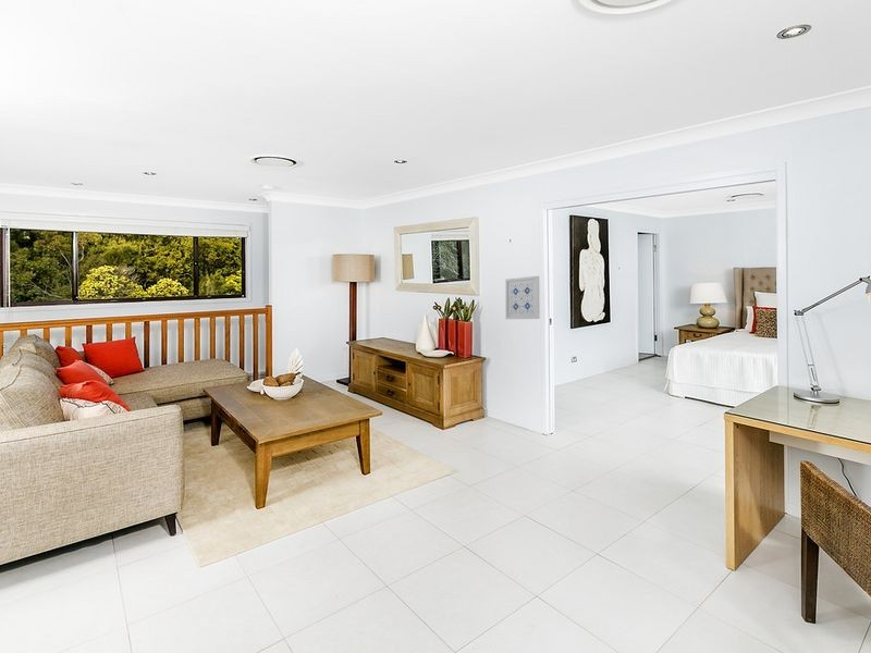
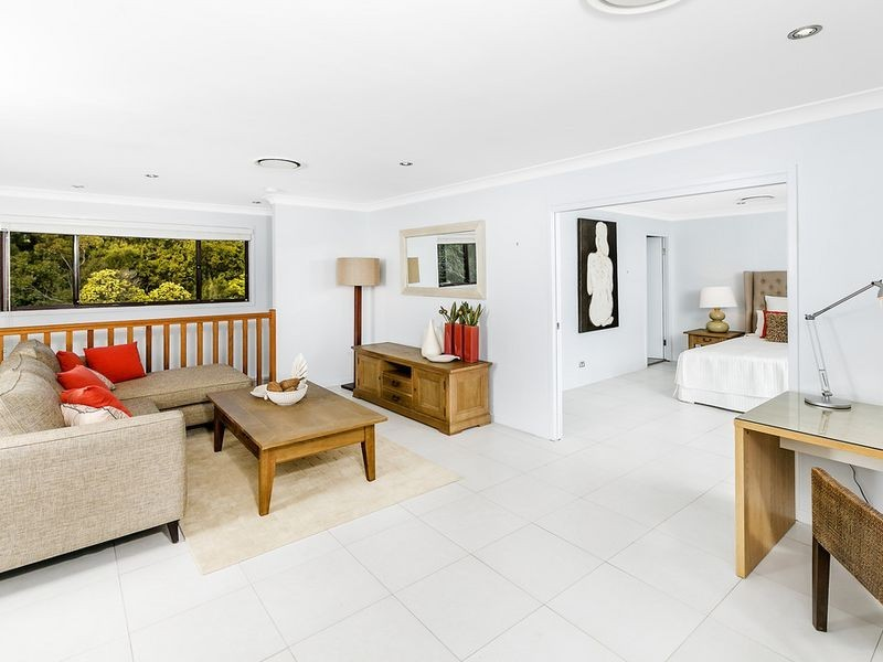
- wall art (522, 298)
